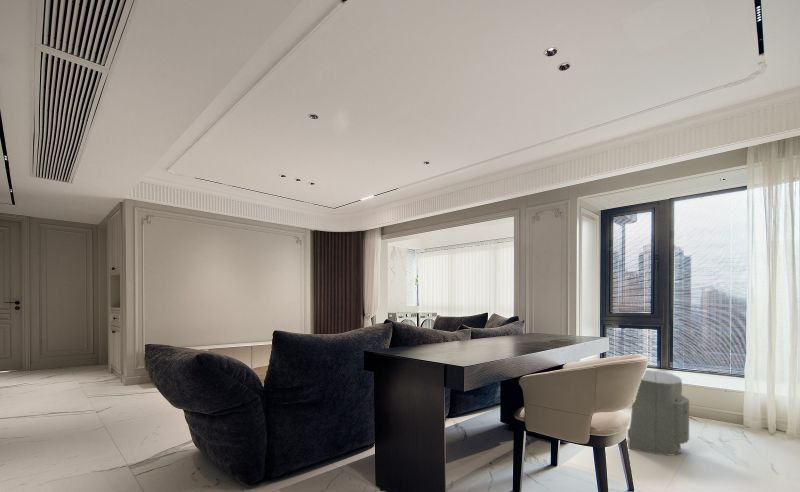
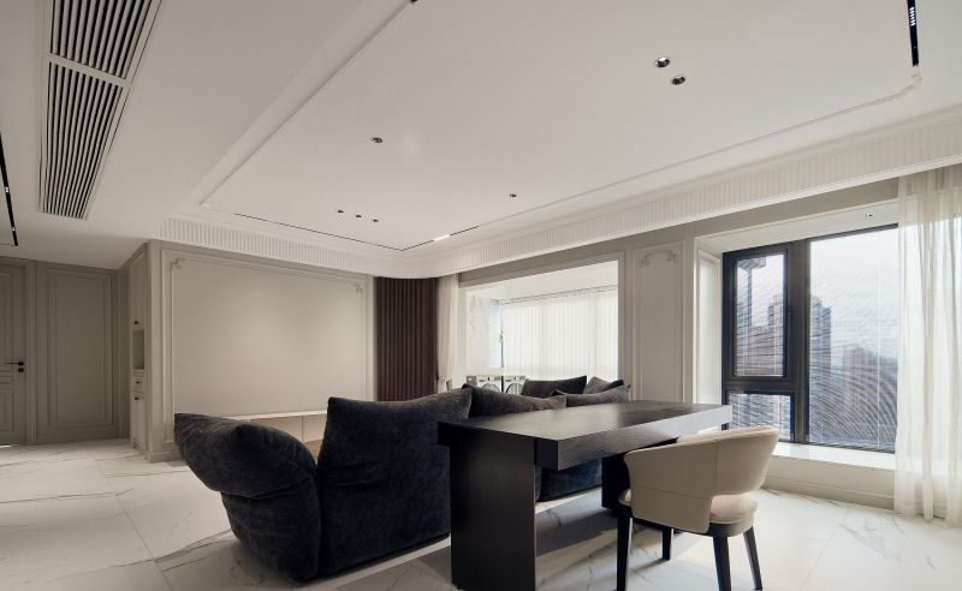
- fan (657, 411)
